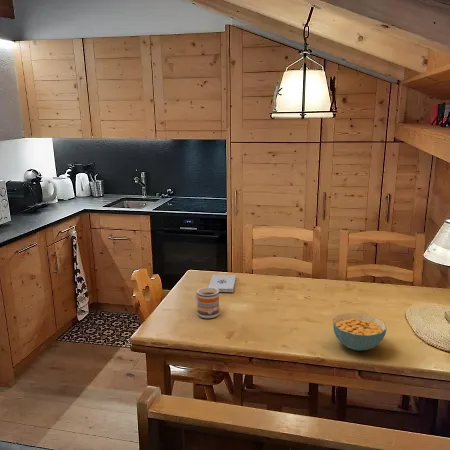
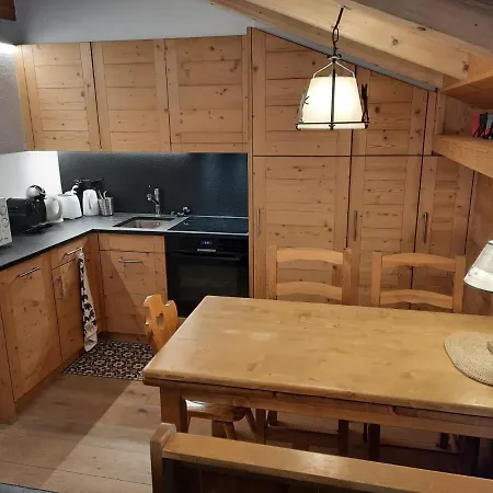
- mug (207, 301)
- cereal bowl (358, 335)
- notepad (222, 282)
